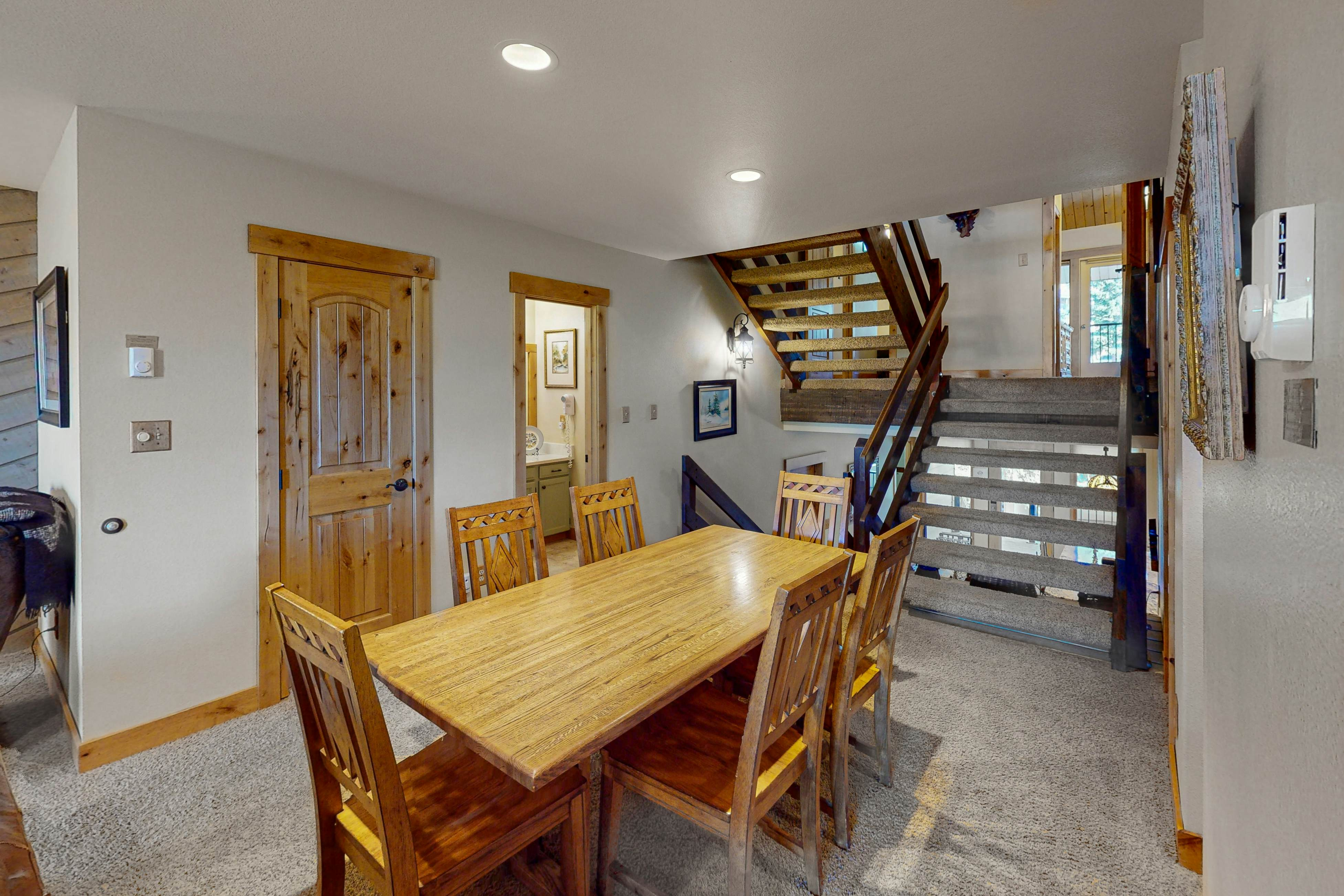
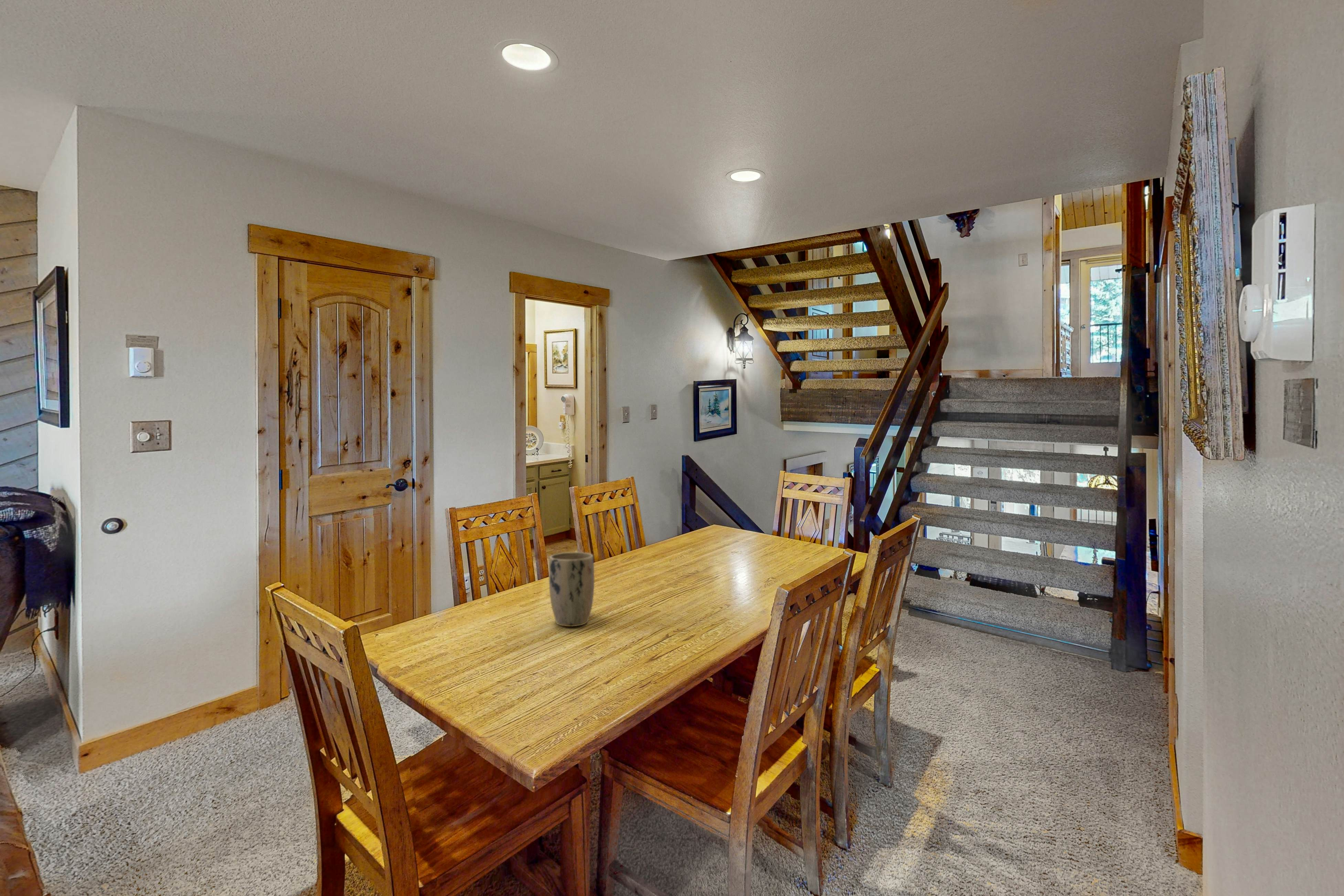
+ plant pot (572, 589)
